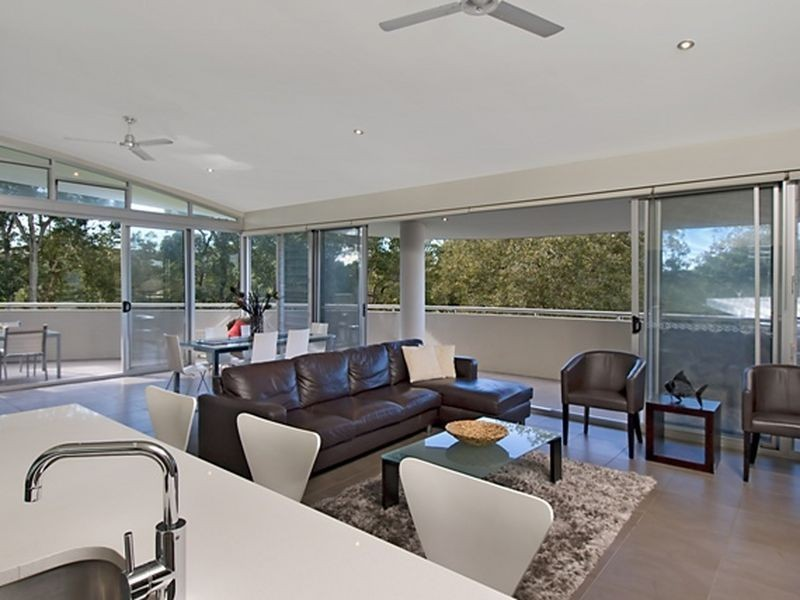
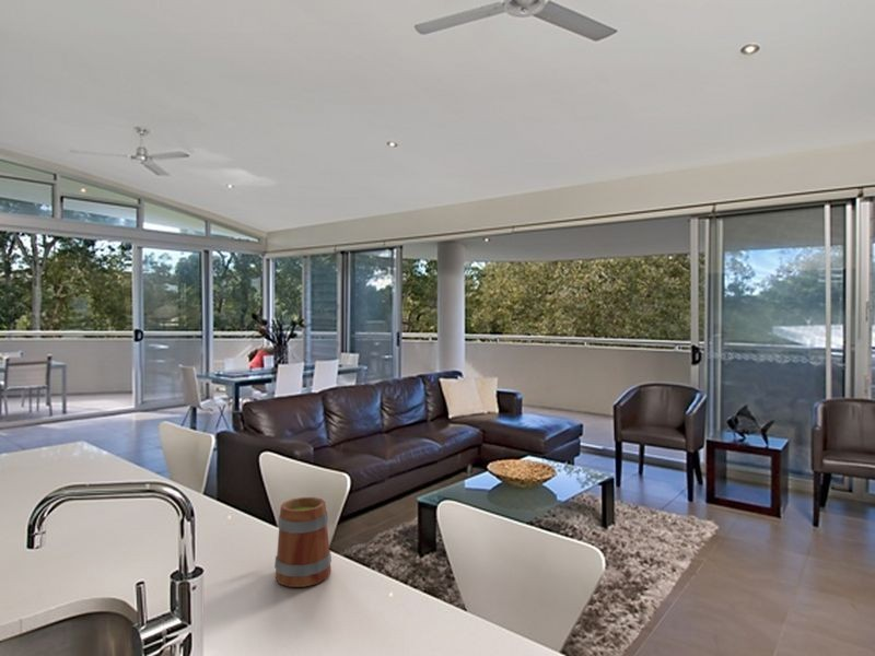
+ mug (299, 536)
